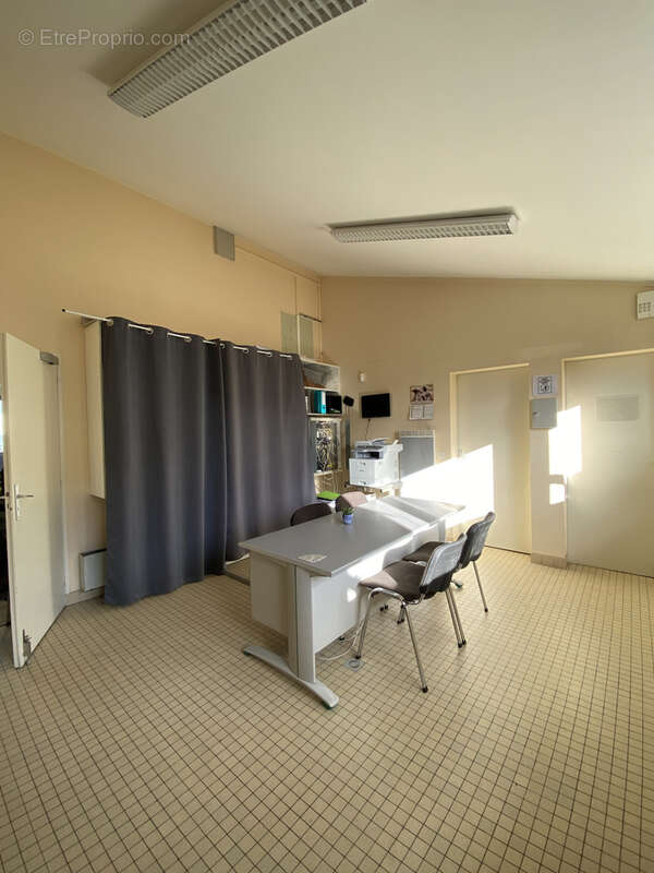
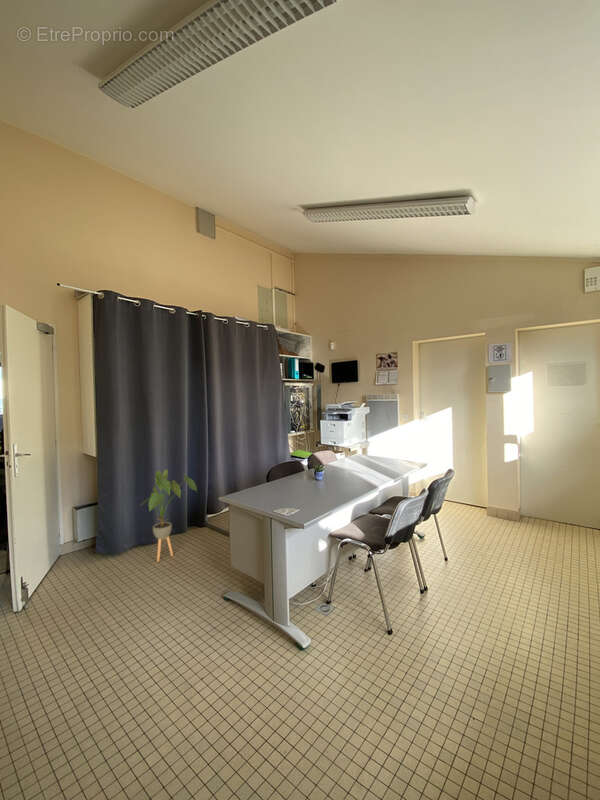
+ house plant (164, 511)
